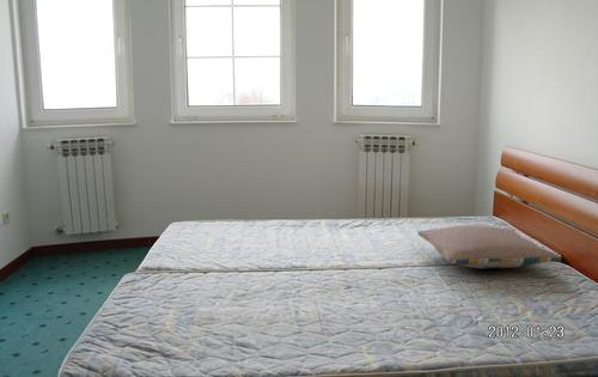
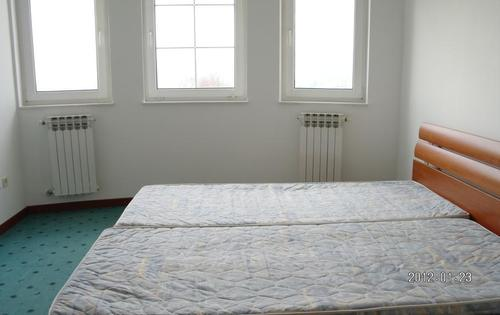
- pillow (483, 245)
